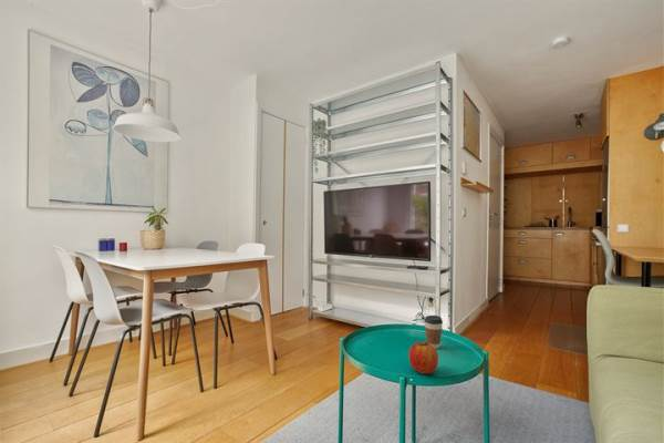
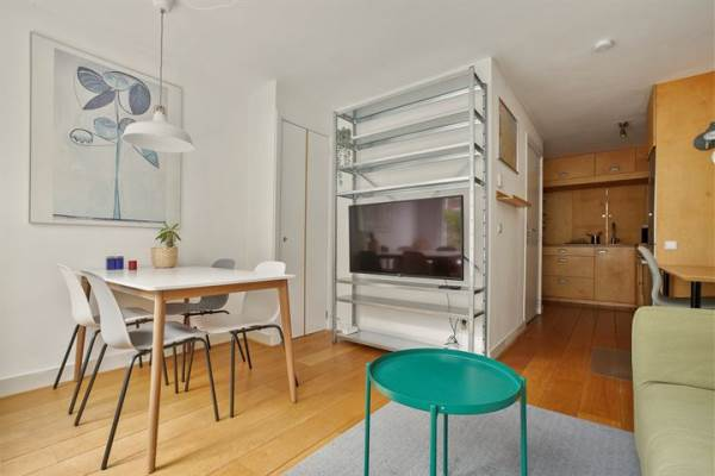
- apple (423, 356)
- coffee cup (433, 331)
